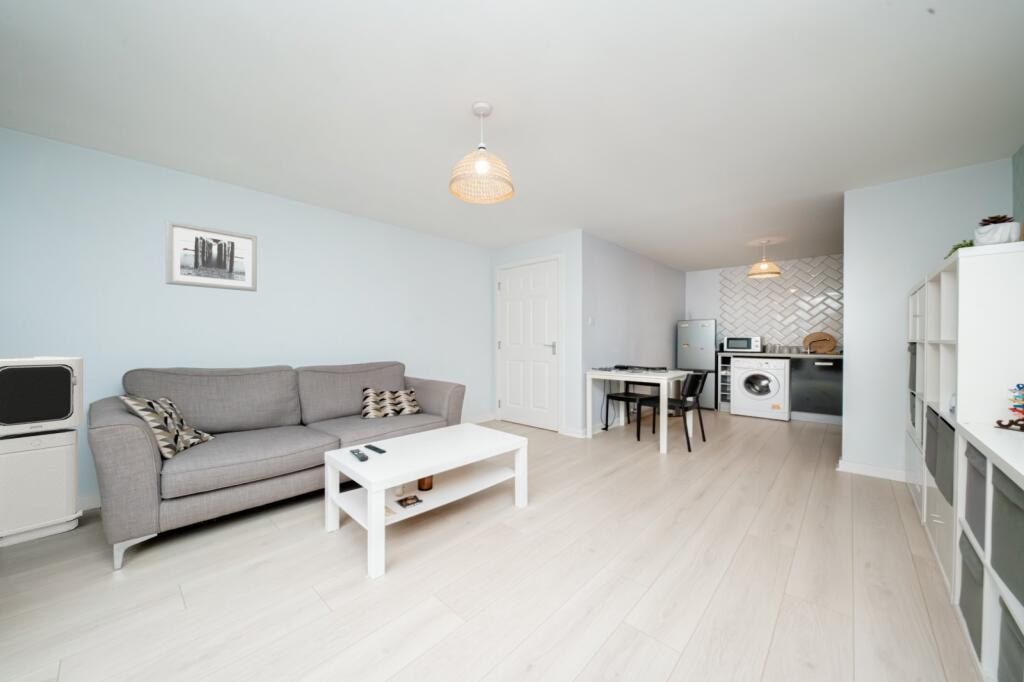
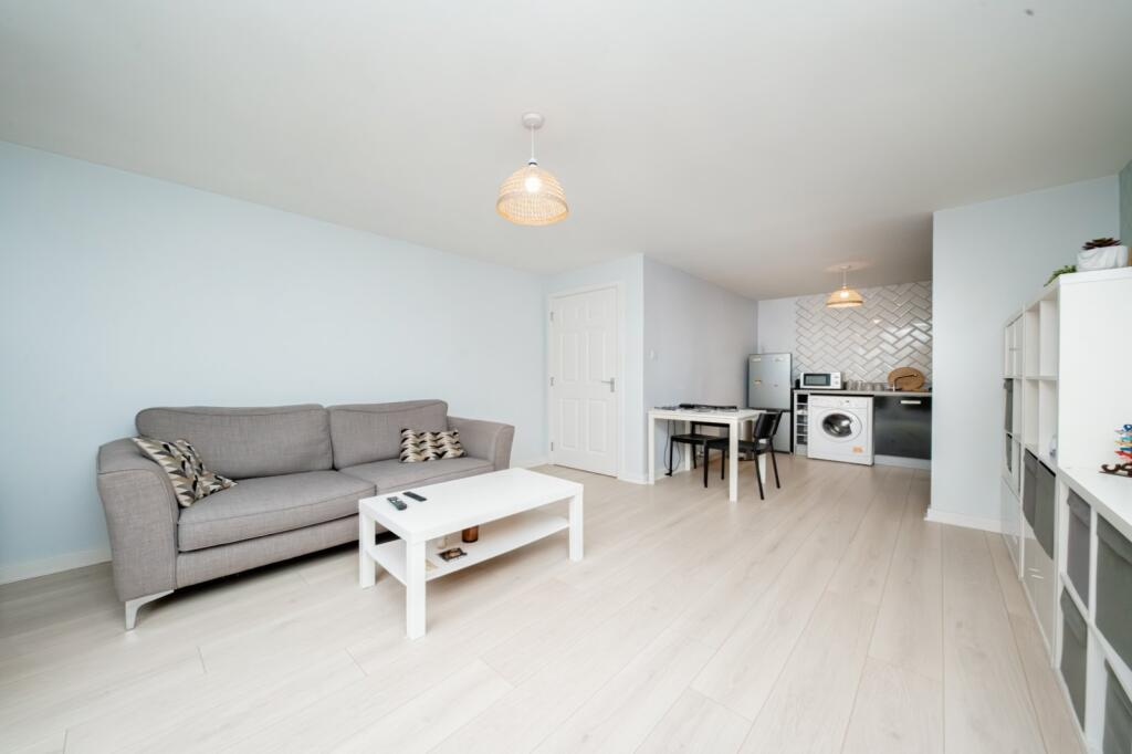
- air purifier (36, 443)
- wall art (214, 258)
